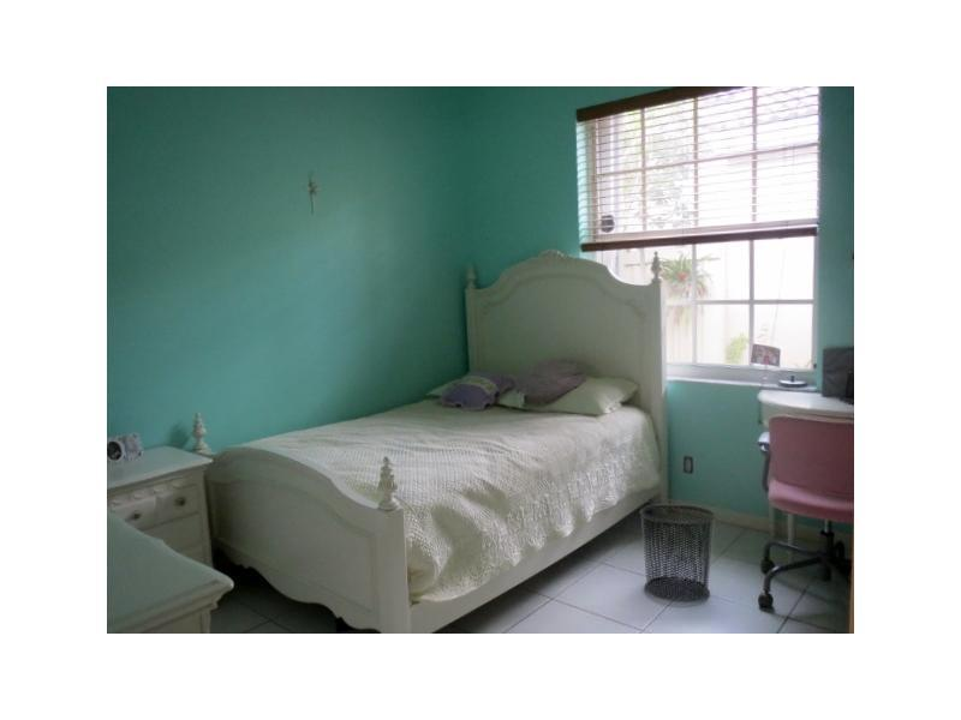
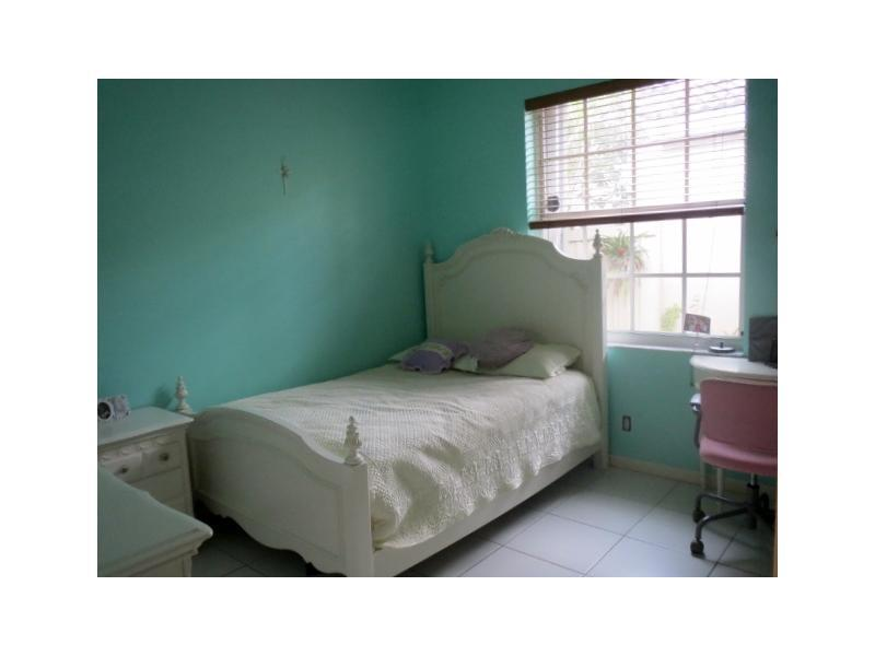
- waste bin (678, 551)
